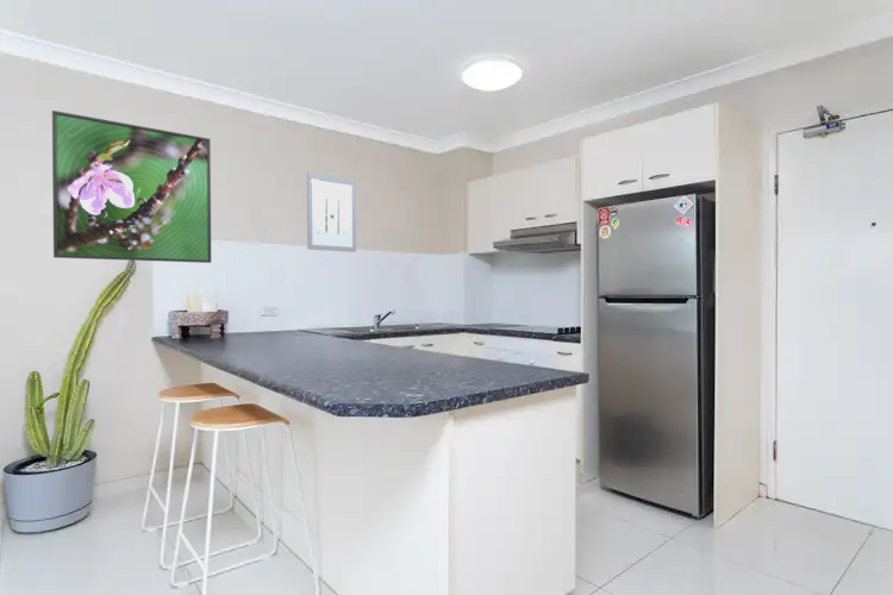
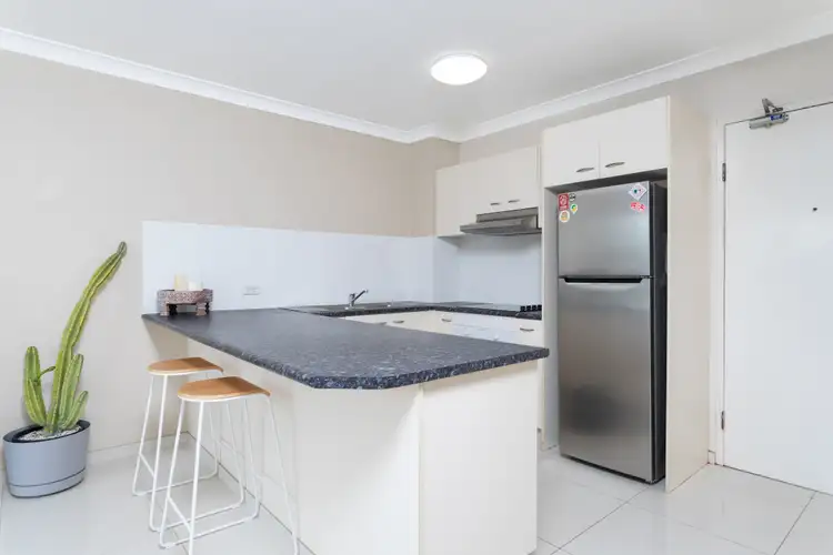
- wall art (332, 213)
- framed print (138, 193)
